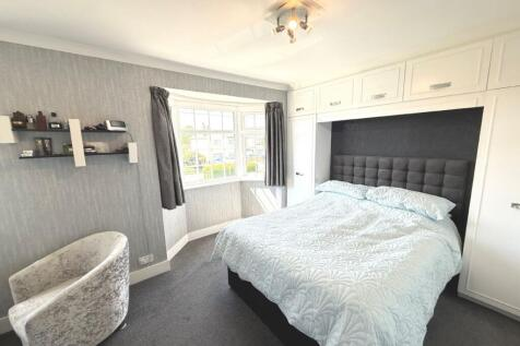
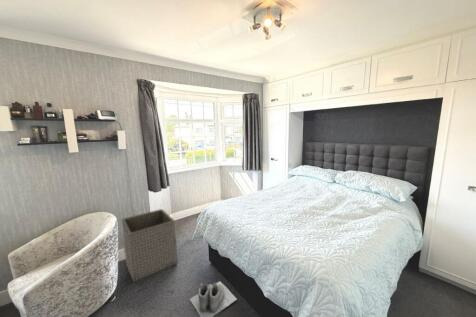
+ boots (212, 290)
+ laundry basket (149, 241)
